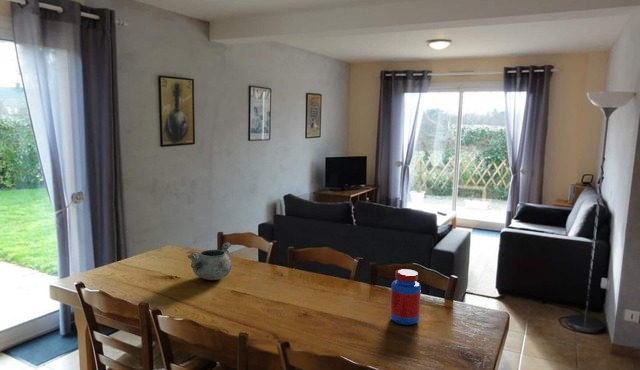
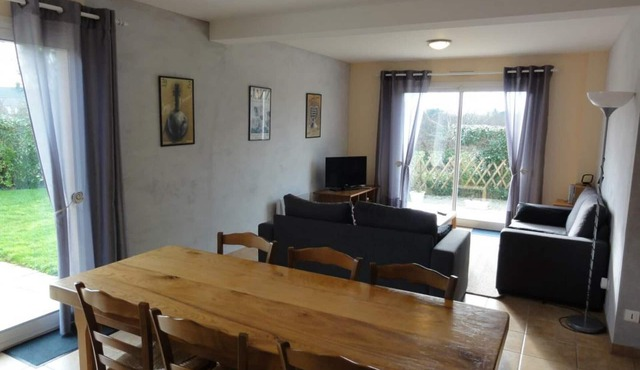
- jar (405, 296)
- decorative bowl (211, 262)
